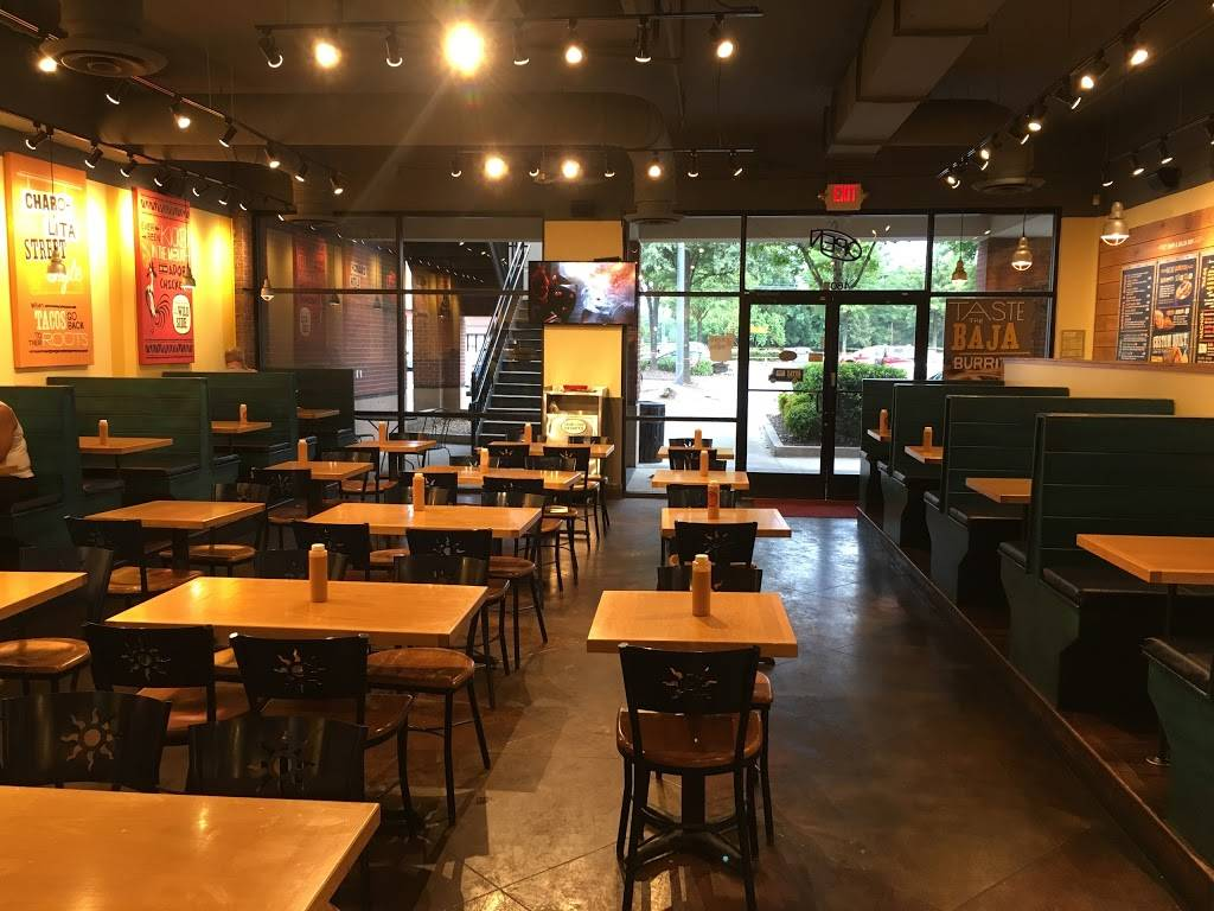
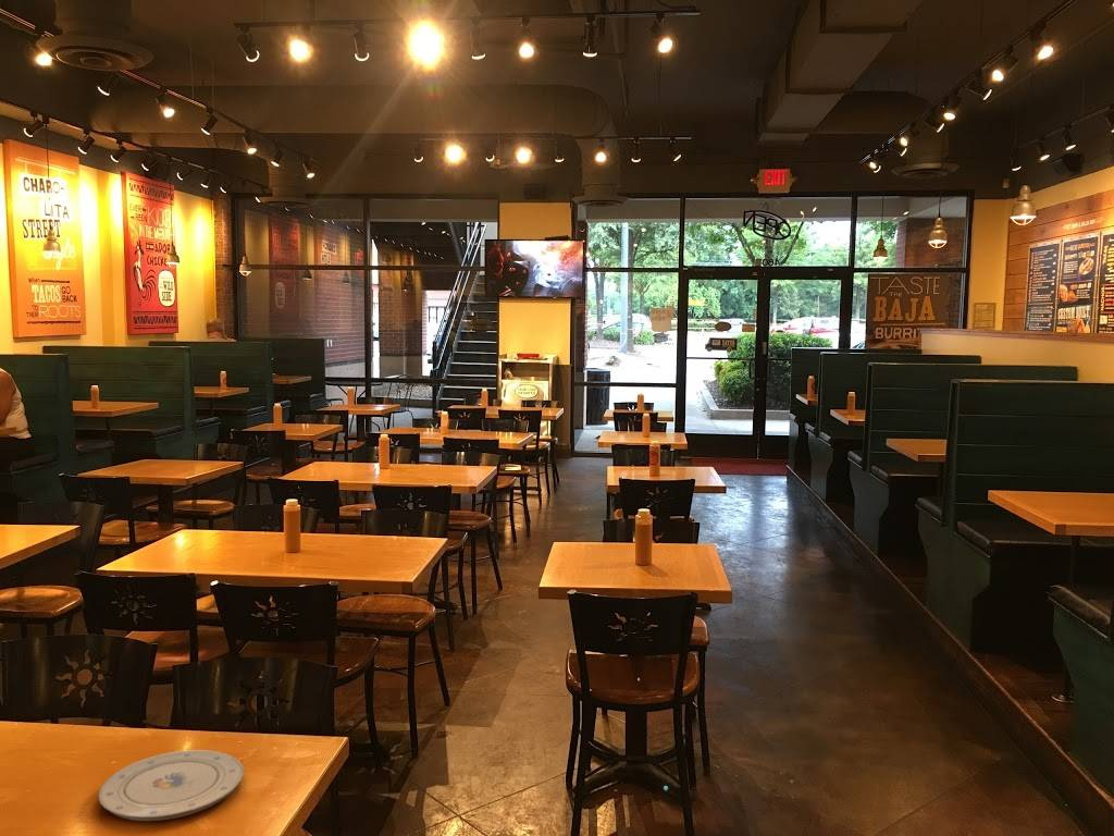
+ plate (173, 784)
